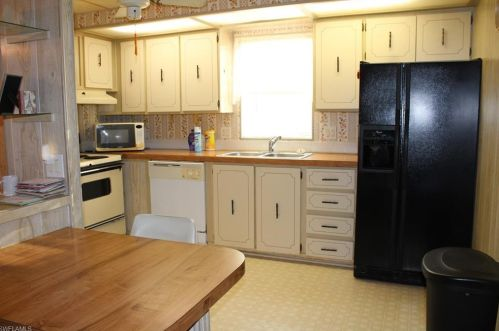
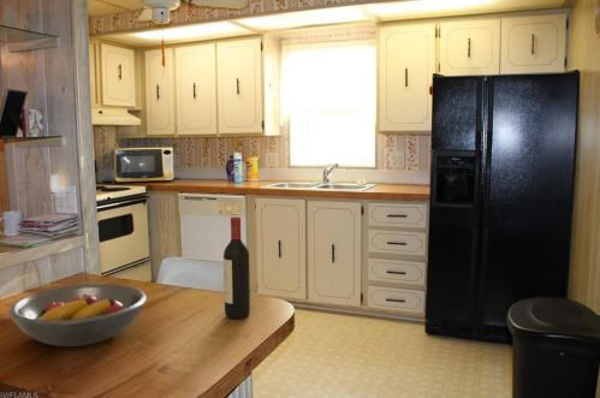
+ fruit bowl (81, 313)
+ wine bottle (236, 266)
